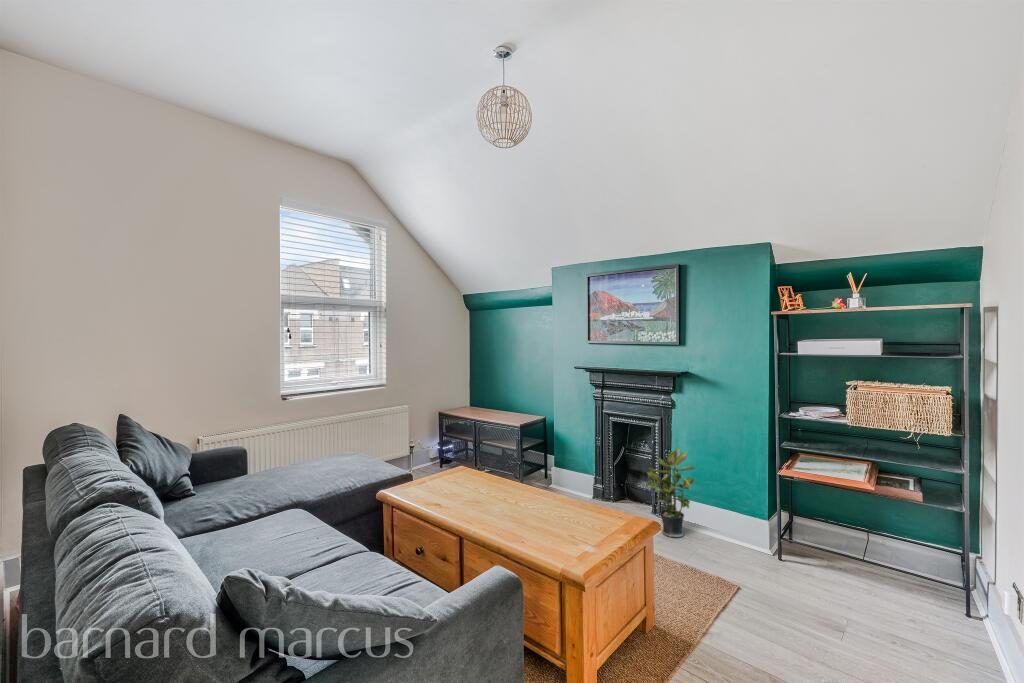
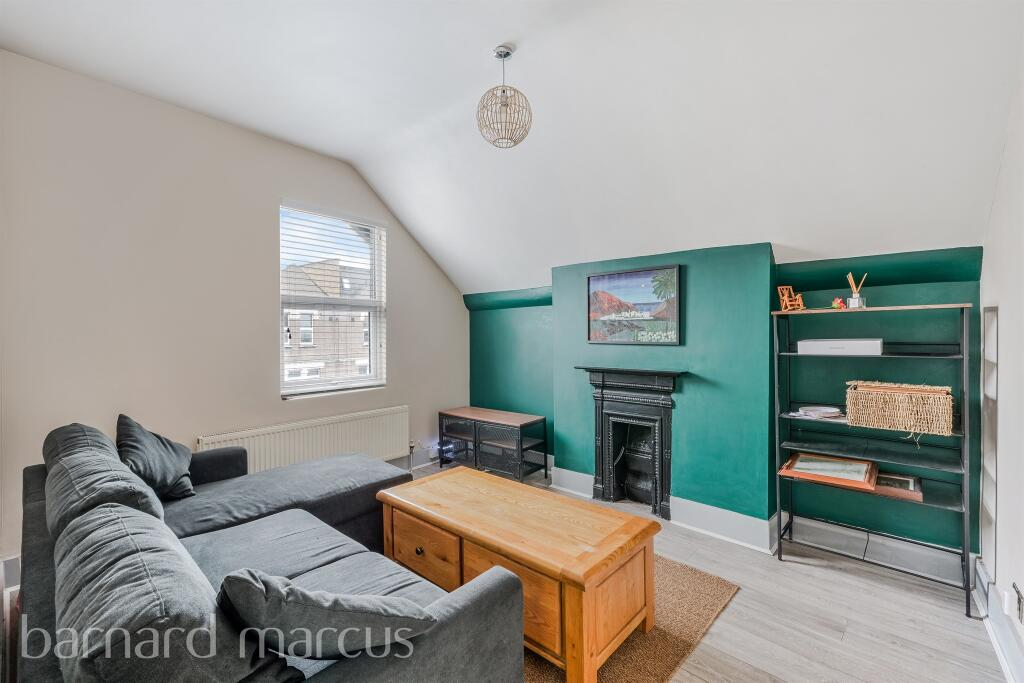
- potted plant (671, 490)
